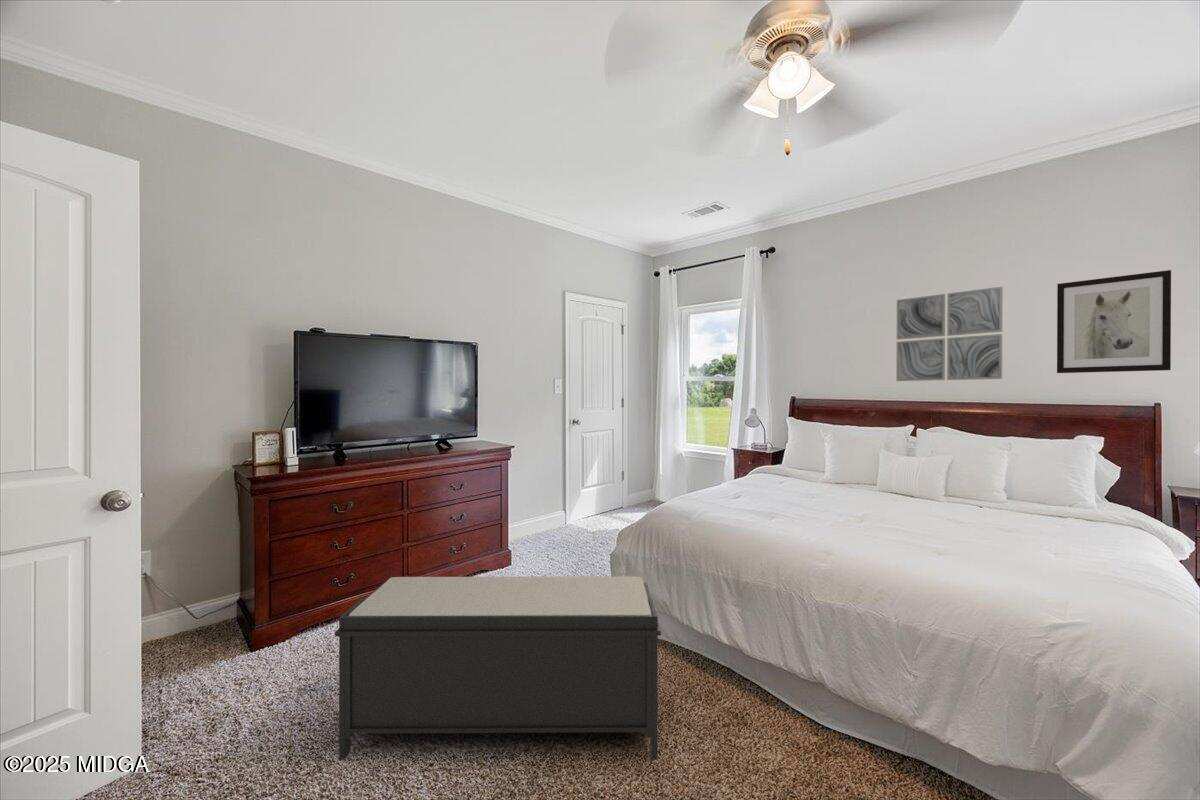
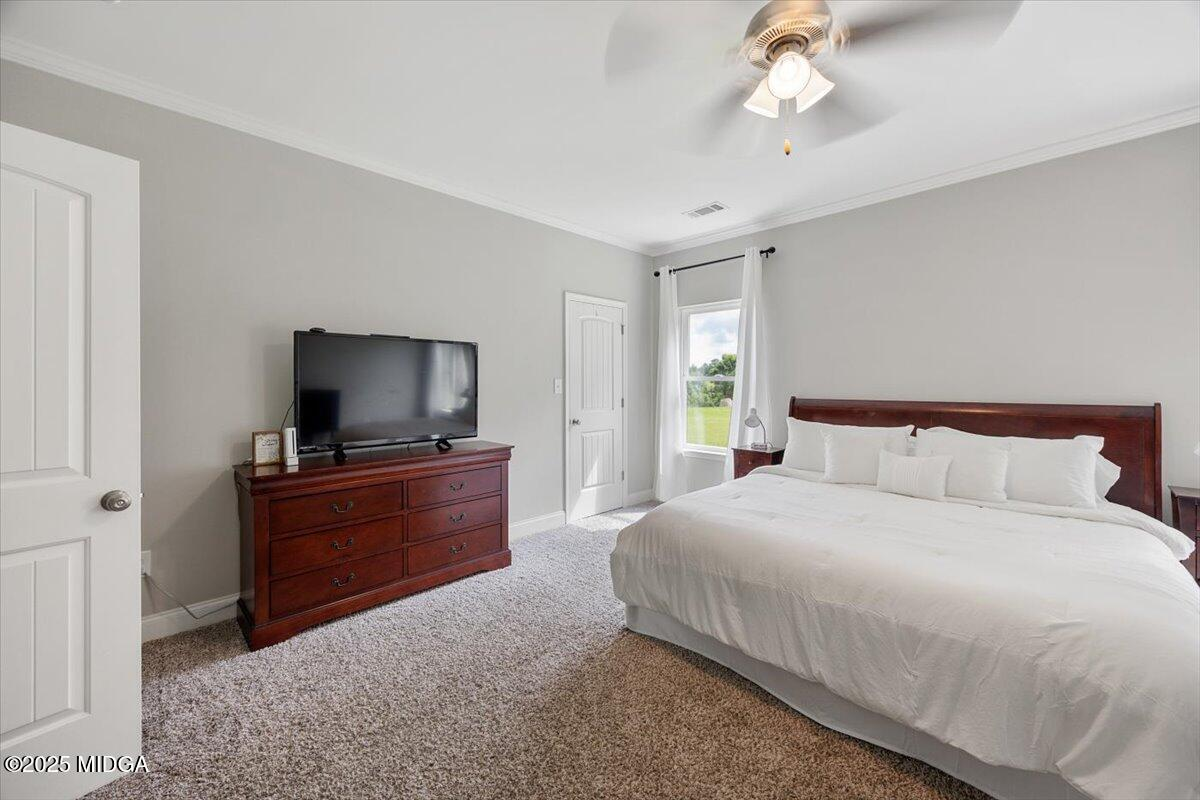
- wall art (1110, 324)
- wall art (947, 338)
- bench (508, 658)
